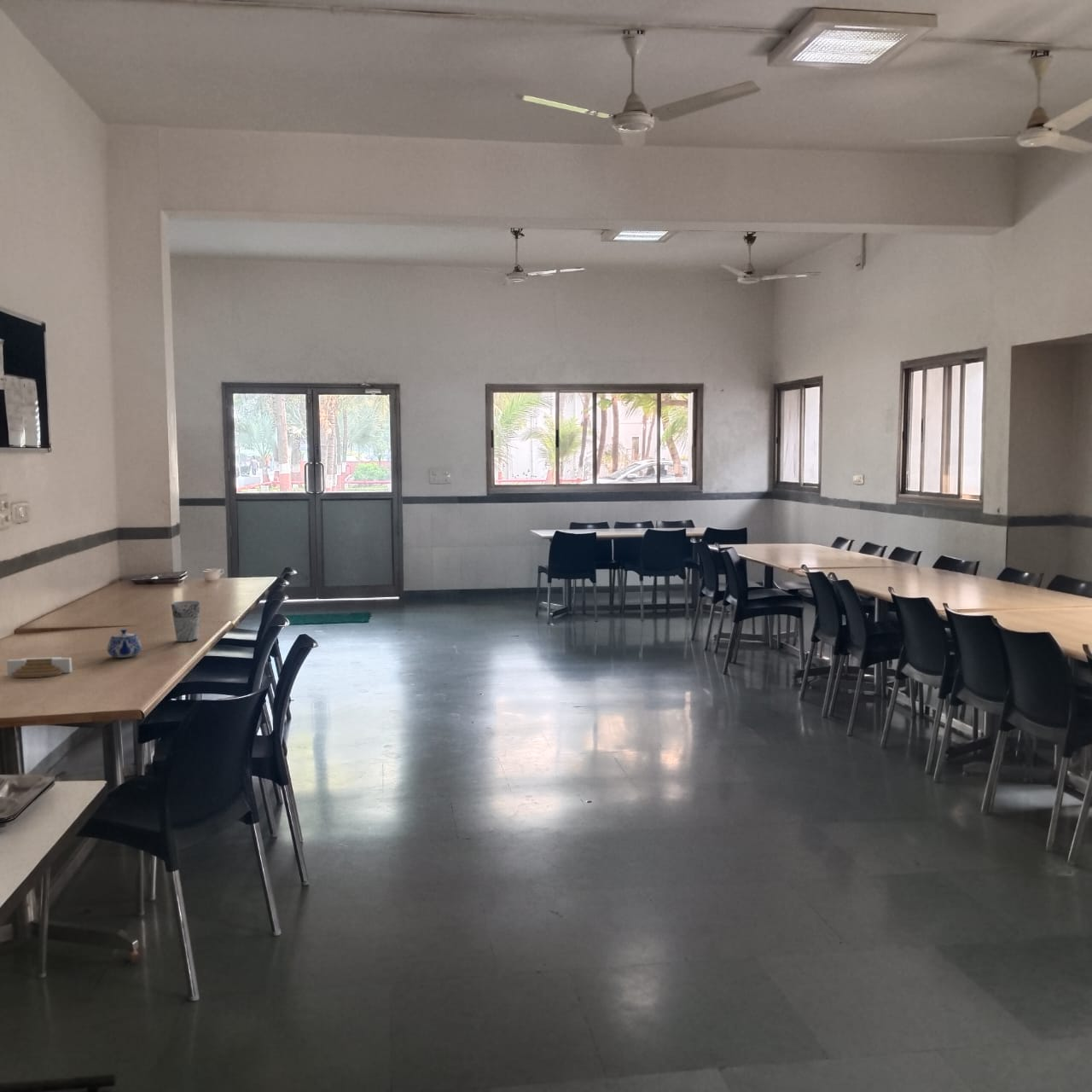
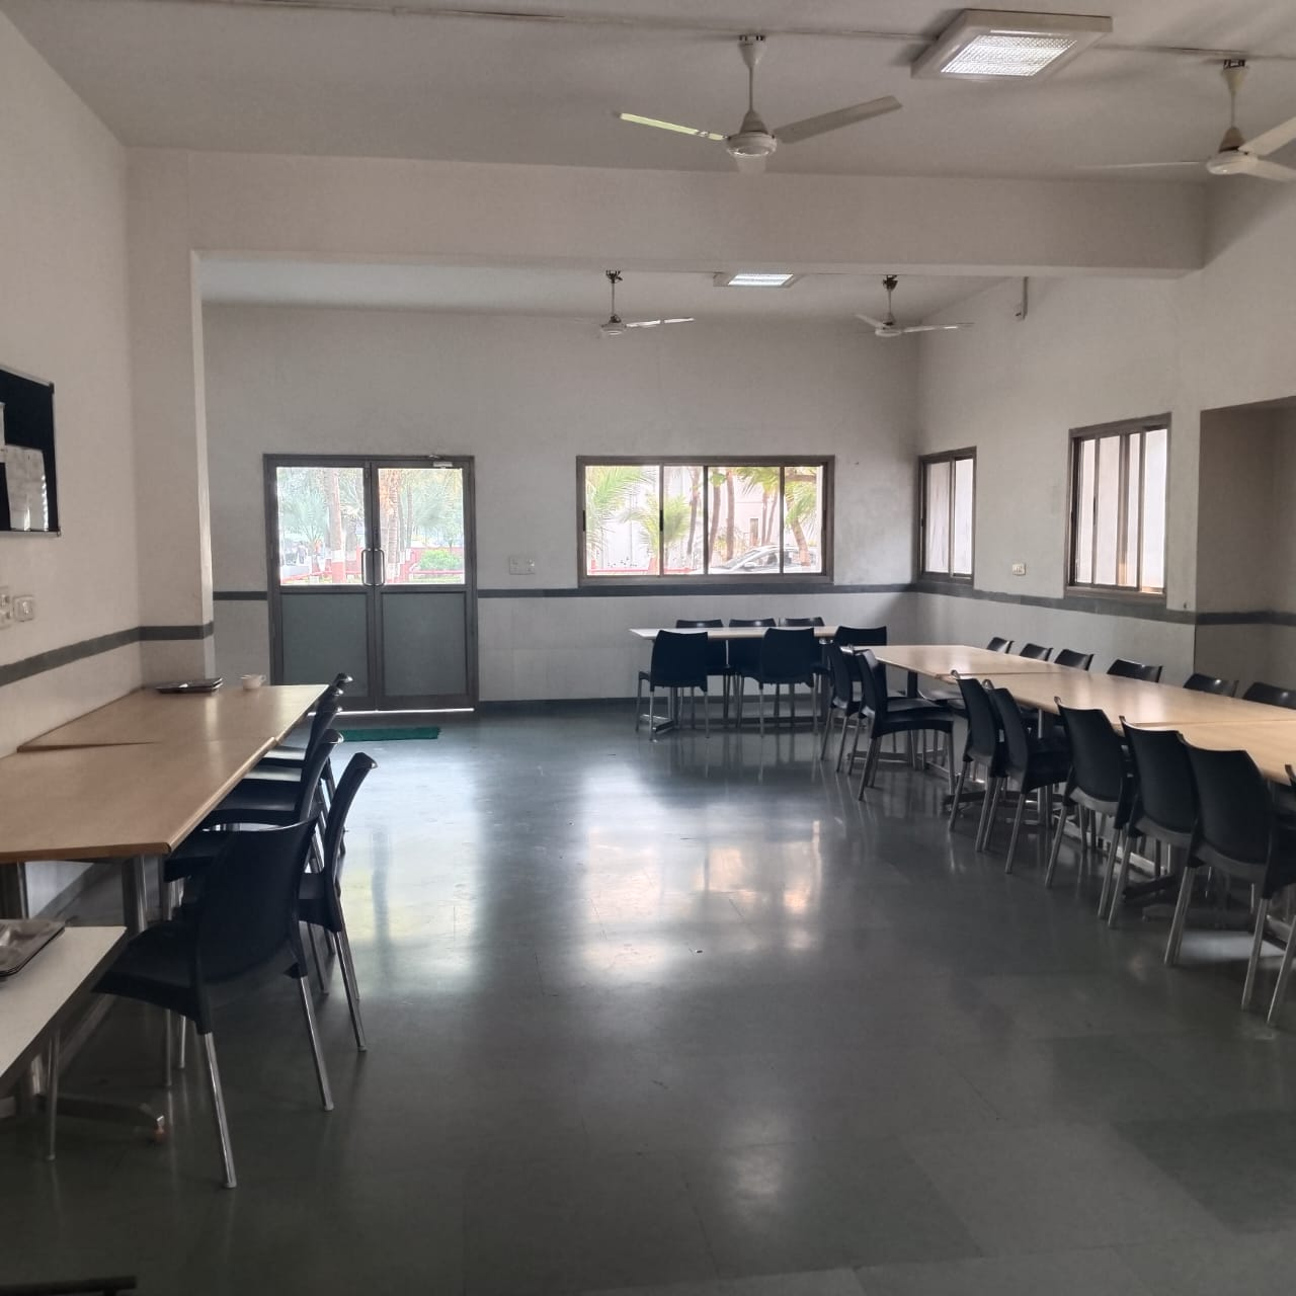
- cup (186, 621)
- teapot (124, 643)
- architectural model (38, 667)
